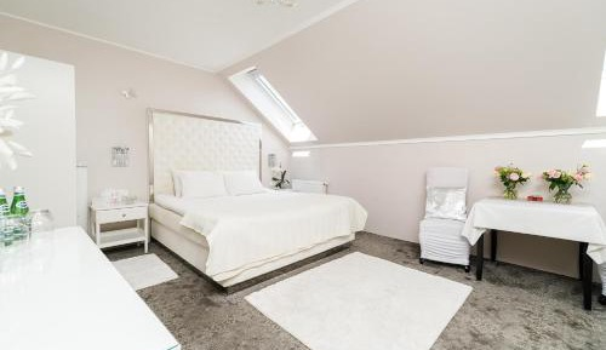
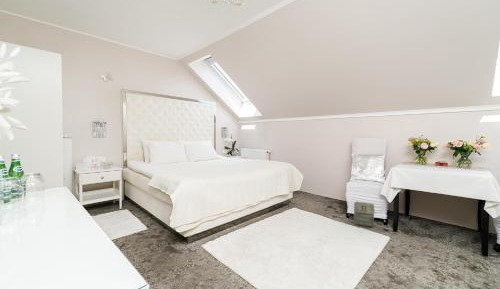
+ bag (363, 213)
